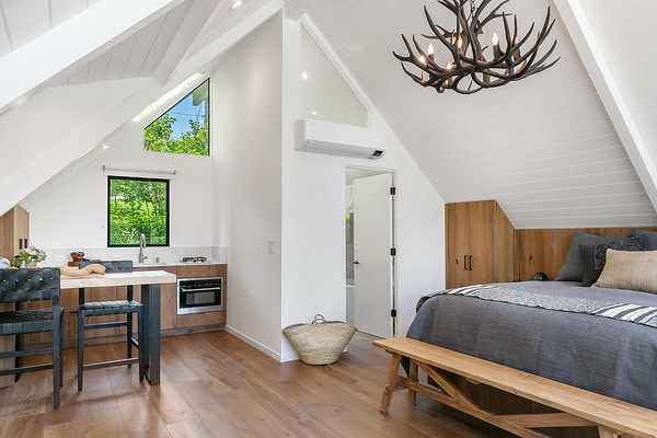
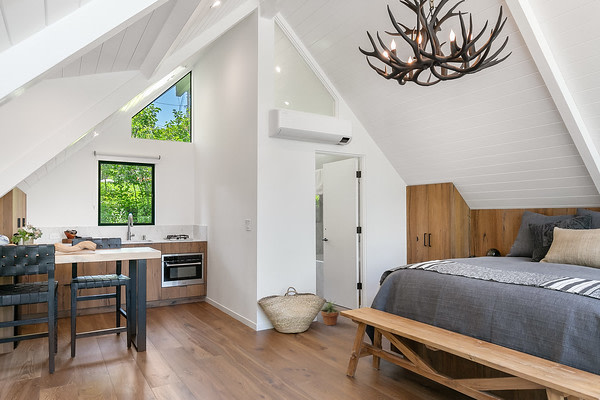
+ potted plant (330, 311)
